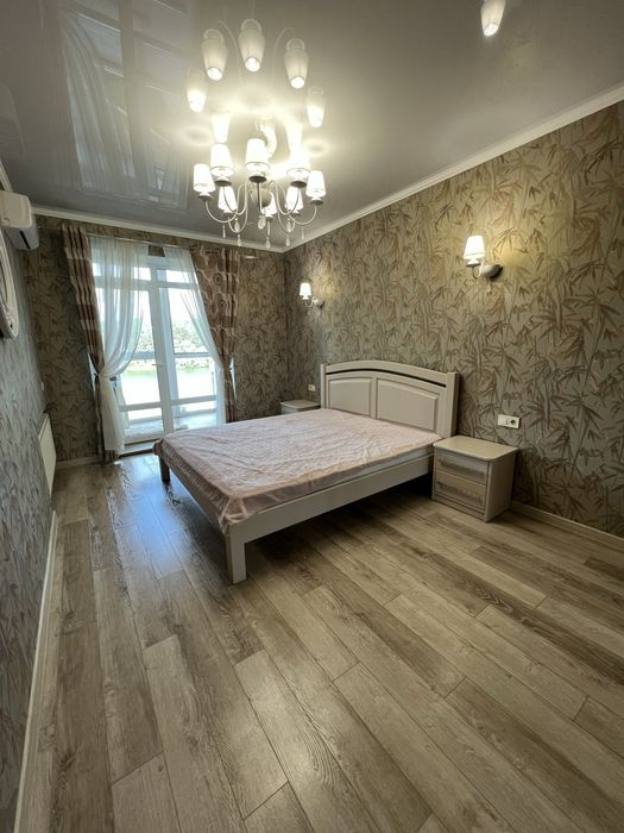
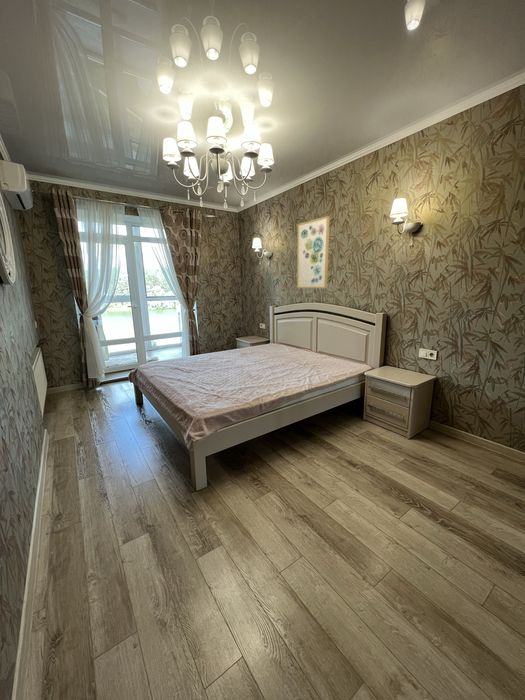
+ wall art (311, 255)
